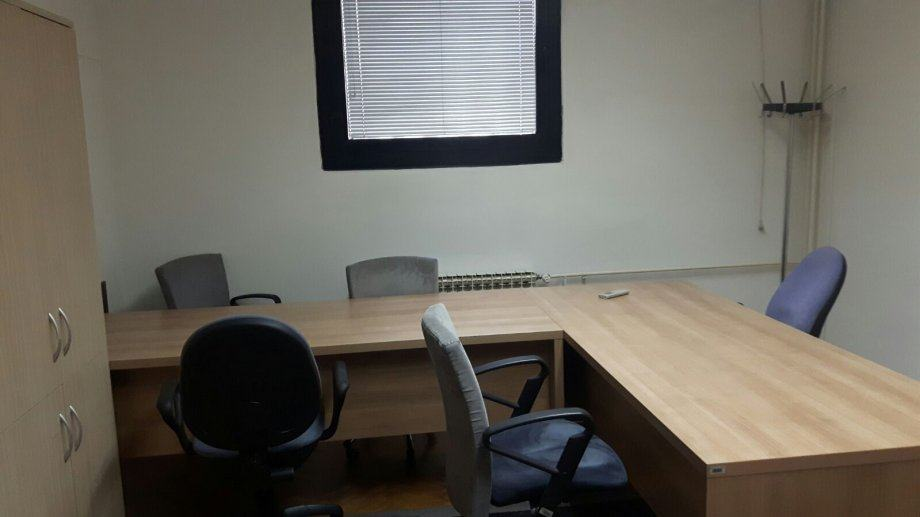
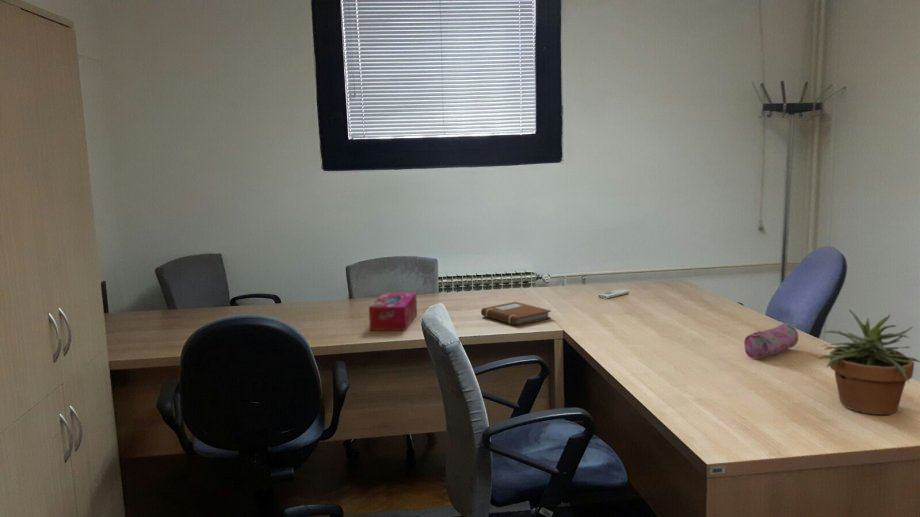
+ potted plant (873, 360)
+ pencil case (771, 340)
+ tissue box (394, 310)
+ notebook (514, 313)
